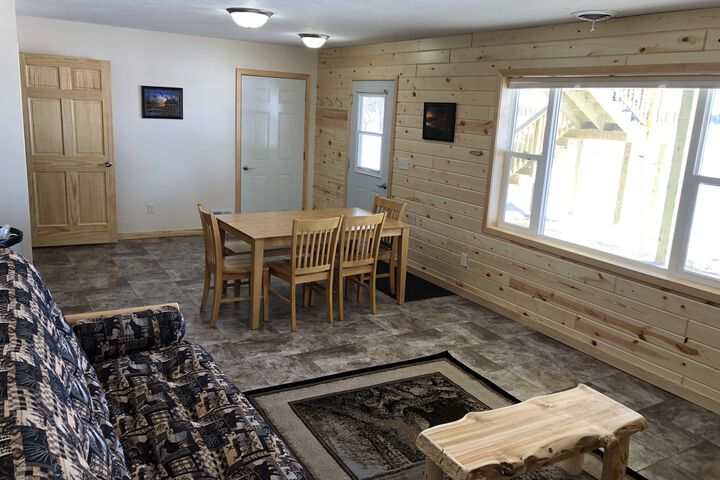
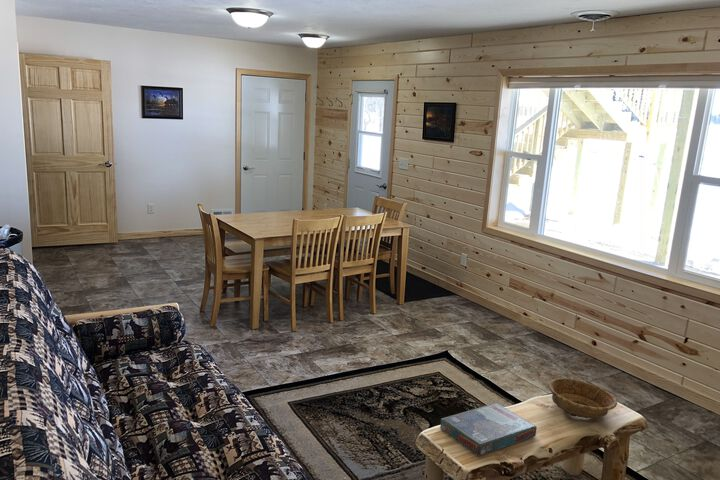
+ decorative bowl (581, 400)
+ board game (488, 427)
